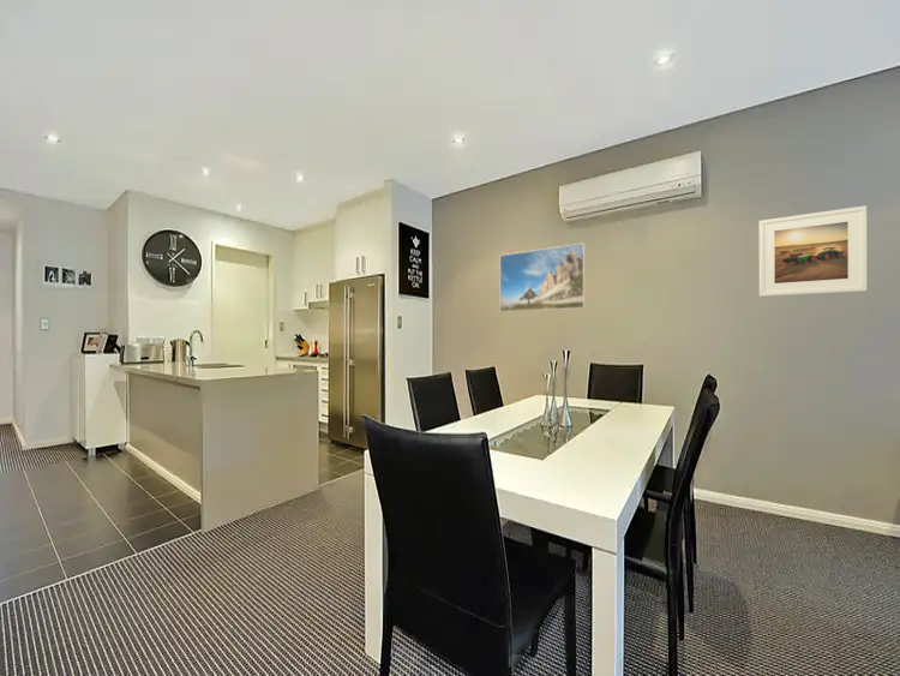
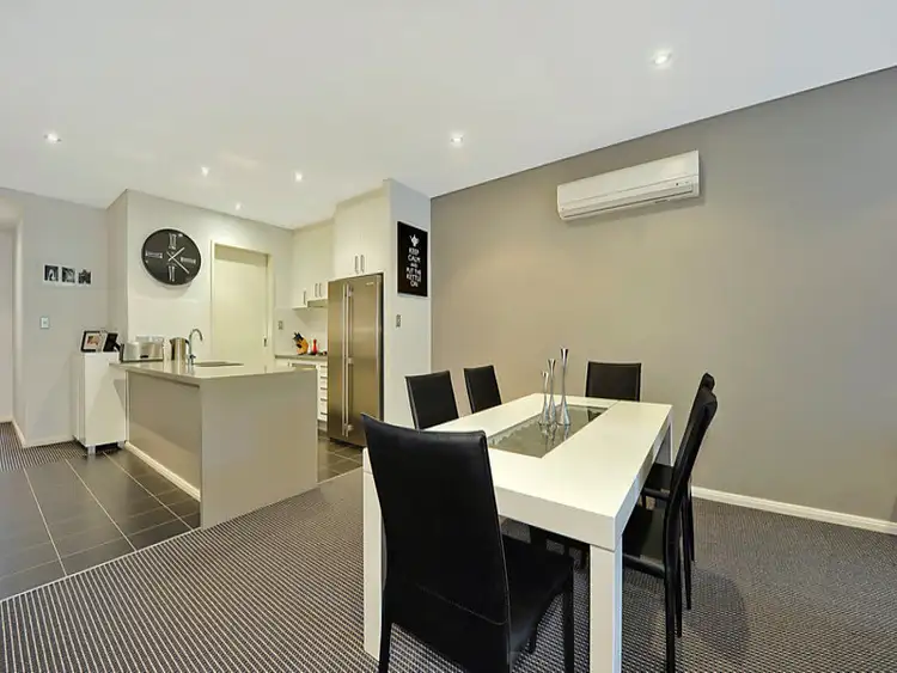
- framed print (809, 253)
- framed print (539, 280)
